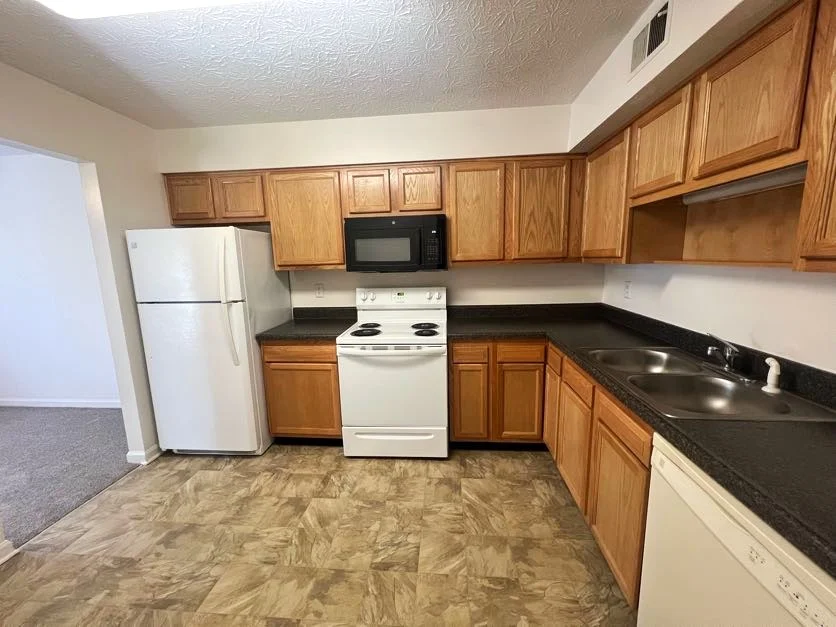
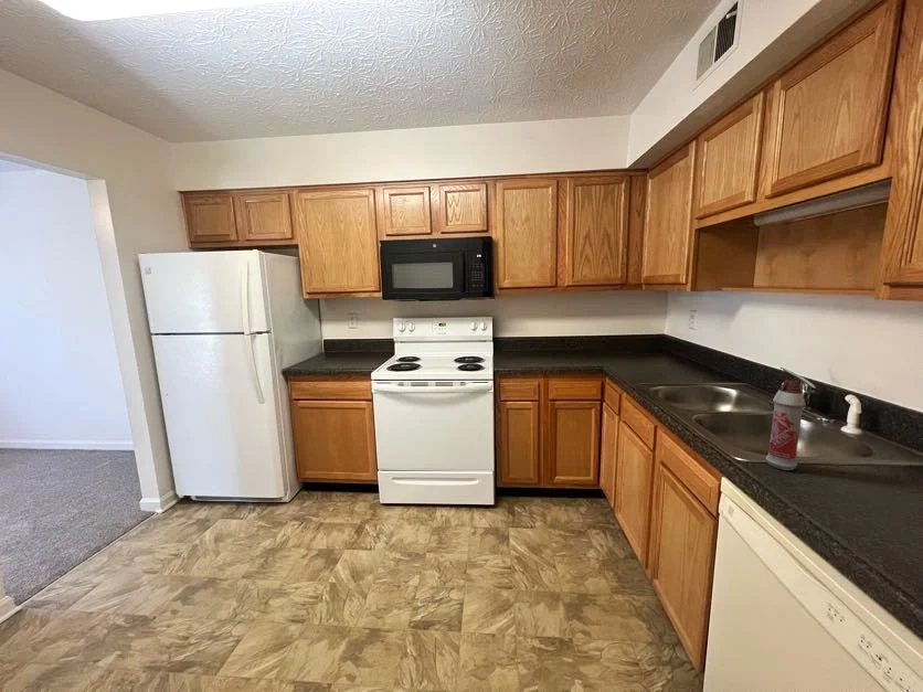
+ spray bottle (786, 423)
